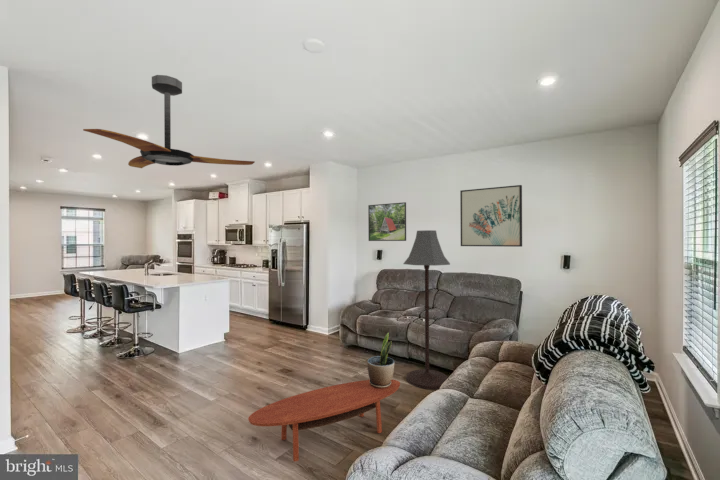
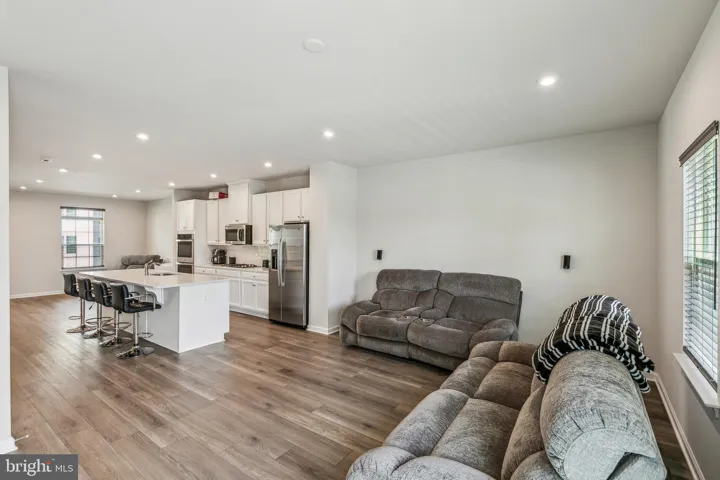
- floor lamp (426, 305)
- wall art (489, 217)
- coffee table (332, 416)
- potted plant (380, 359)
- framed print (386, 222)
- ceiling fan (170, 125)
